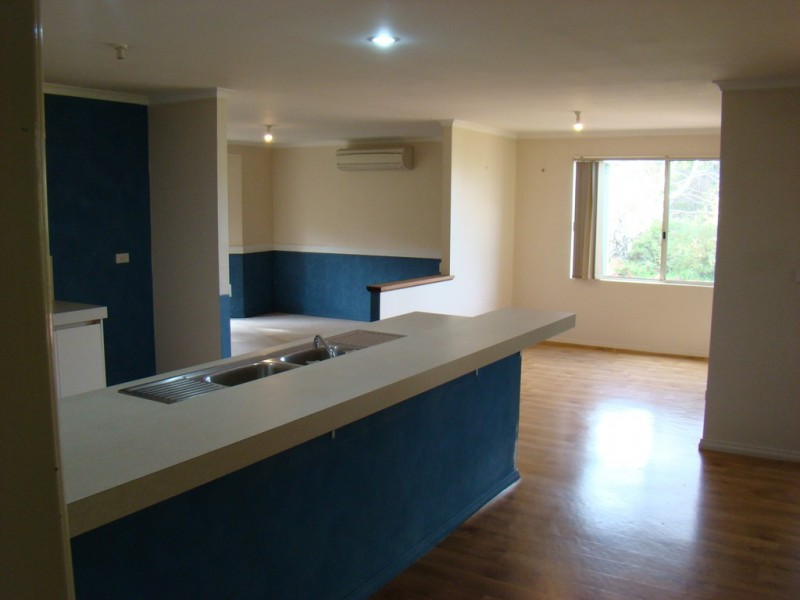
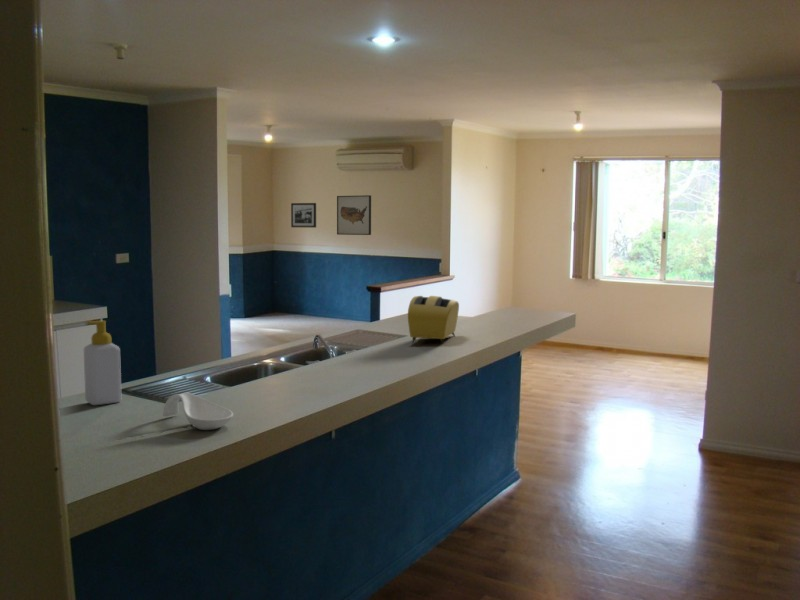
+ spoon rest (195, 410)
+ picture frame (303, 215)
+ soap bottle (102, 361)
+ wall art (353, 215)
+ toaster (434, 317)
